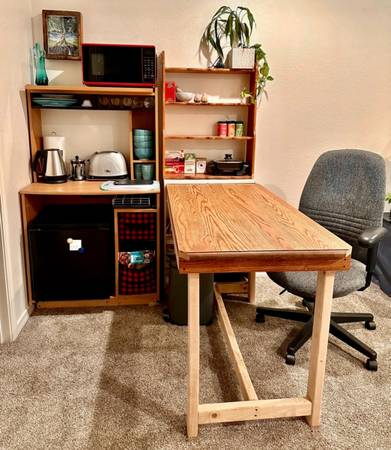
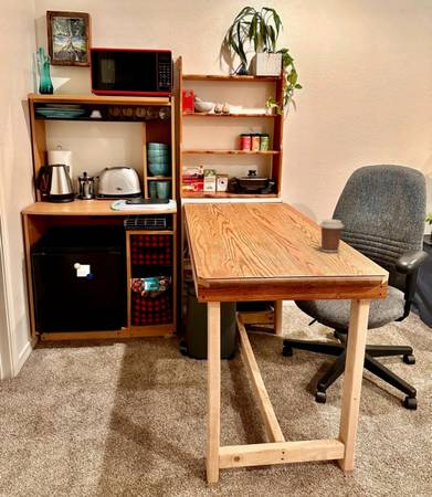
+ coffee cup (330, 235)
